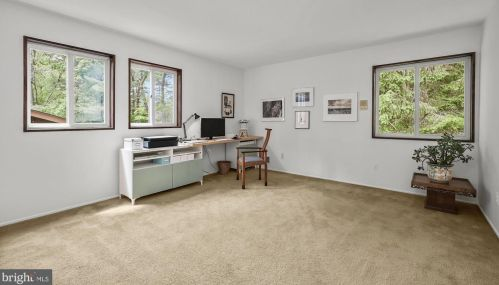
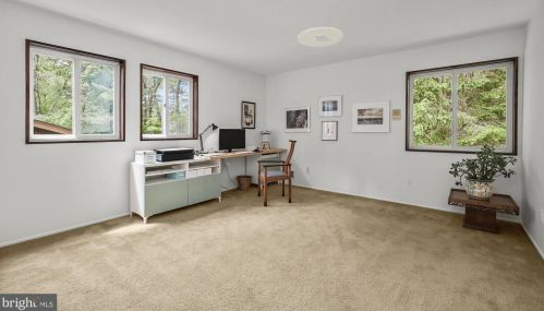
+ ceiling light (319, 35)
